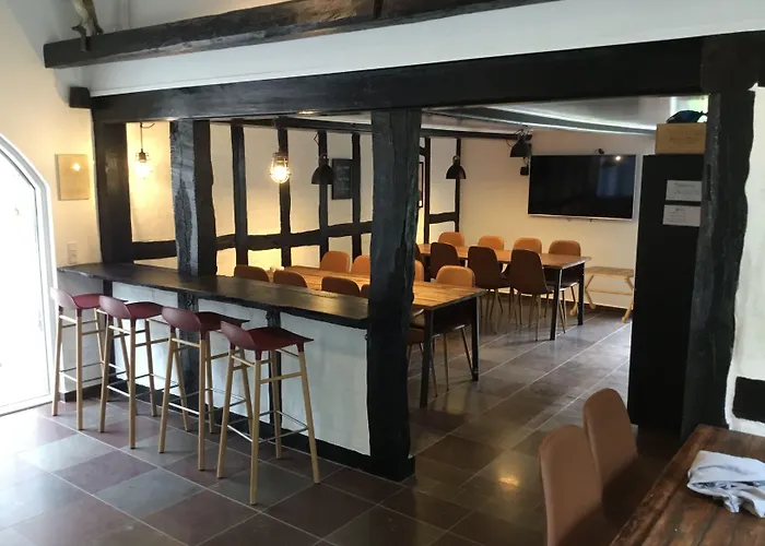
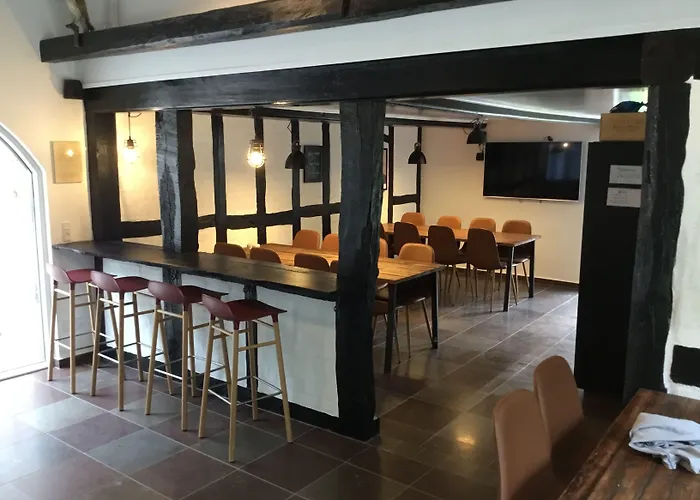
- side table (609, 293)
